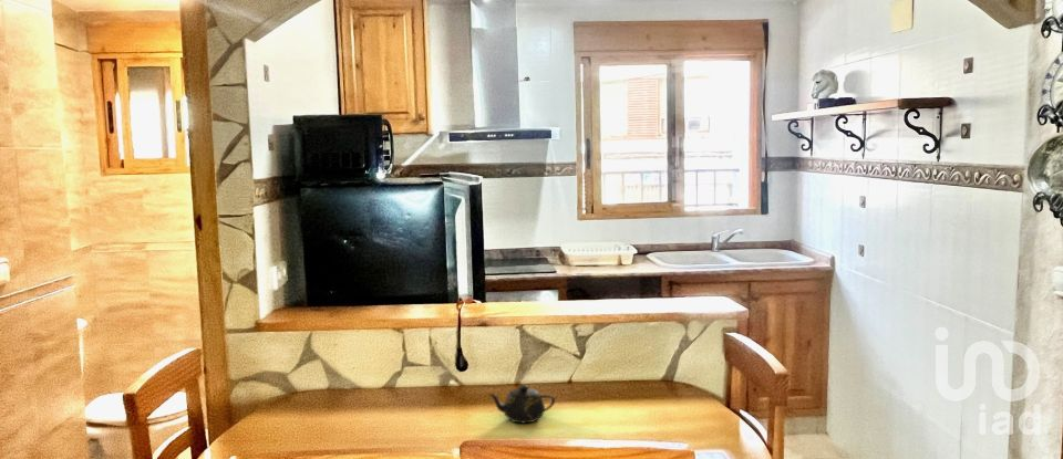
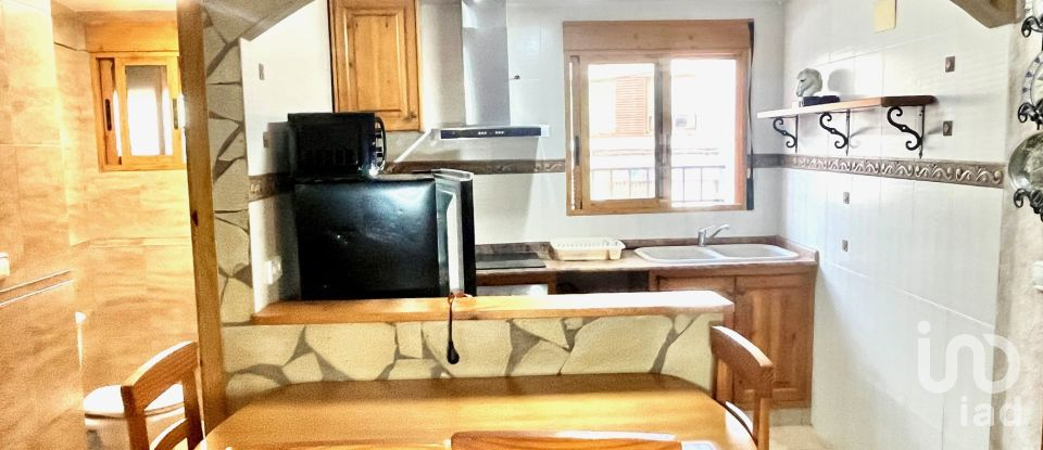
- teapot (522, 401)
